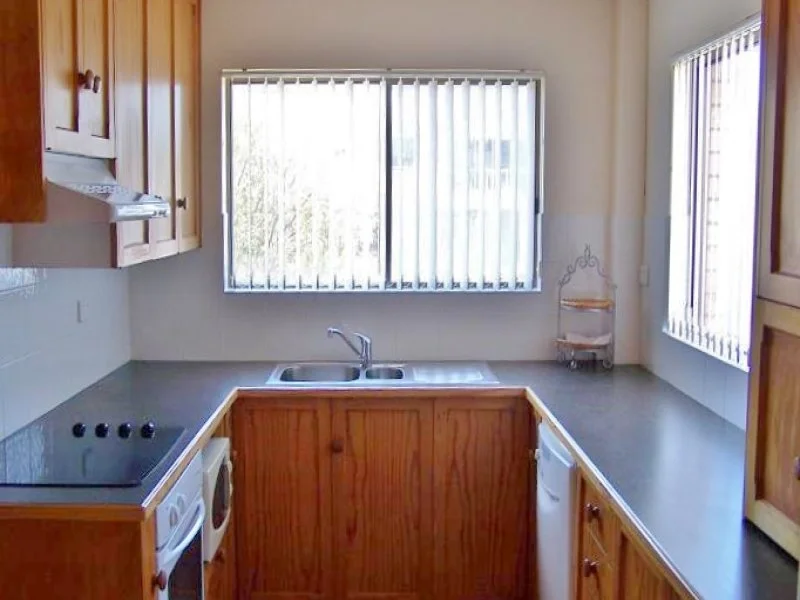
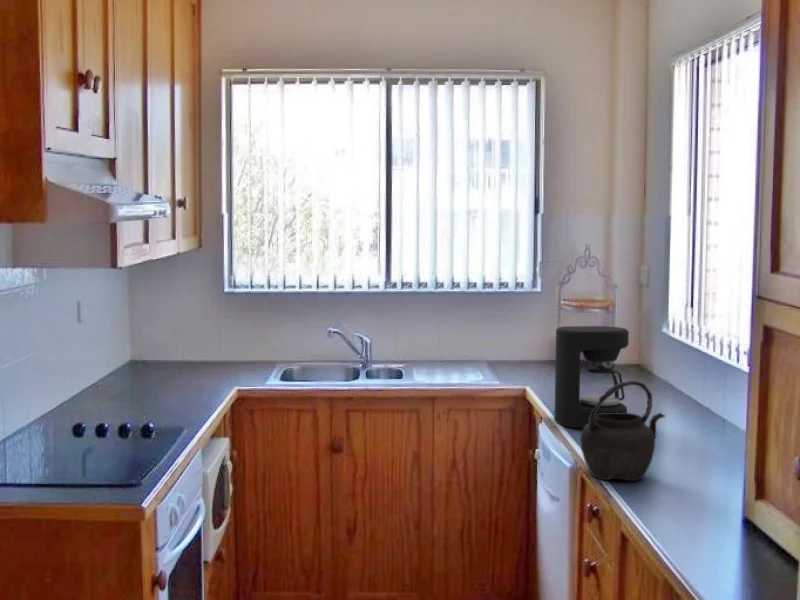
+ kettle (627, 426)
+ coffee maker (591, 372)
